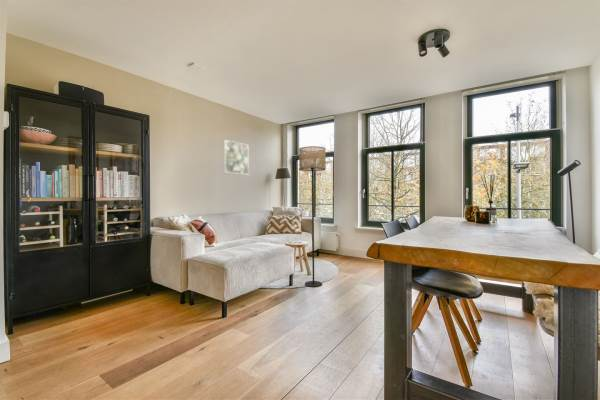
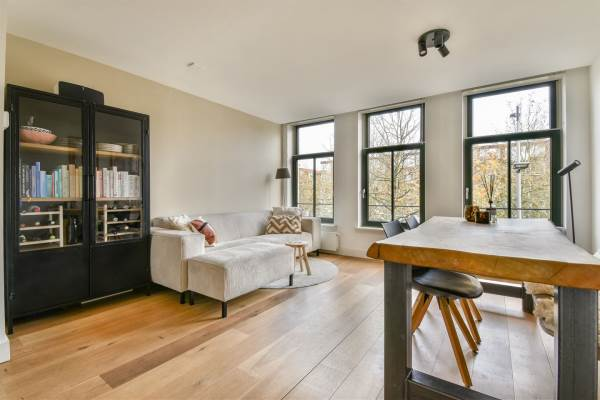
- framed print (237, 158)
- floor lamp (312, 216)
